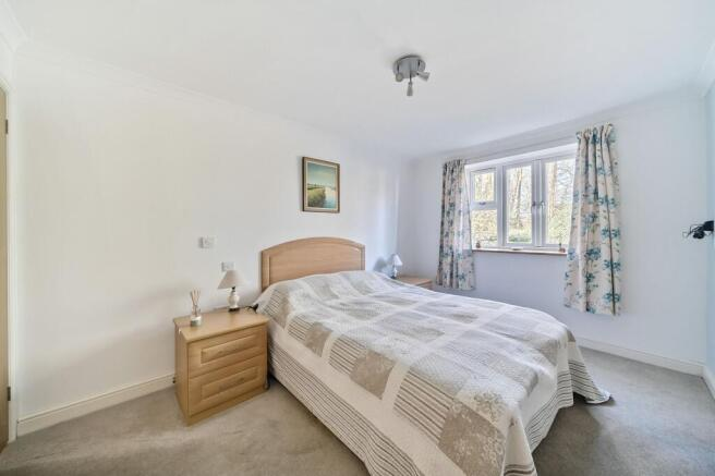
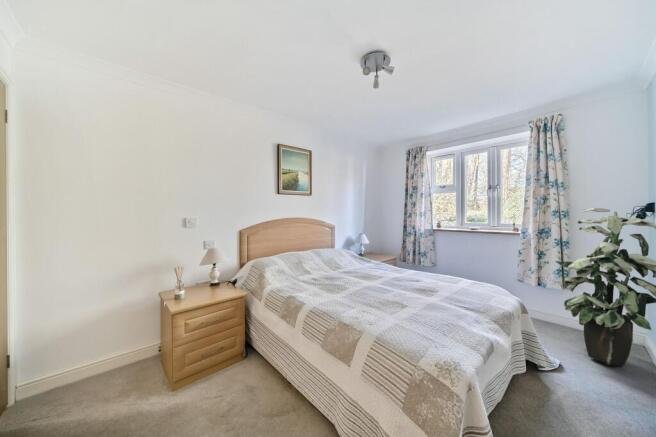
+ indoor plant (604, 283)
